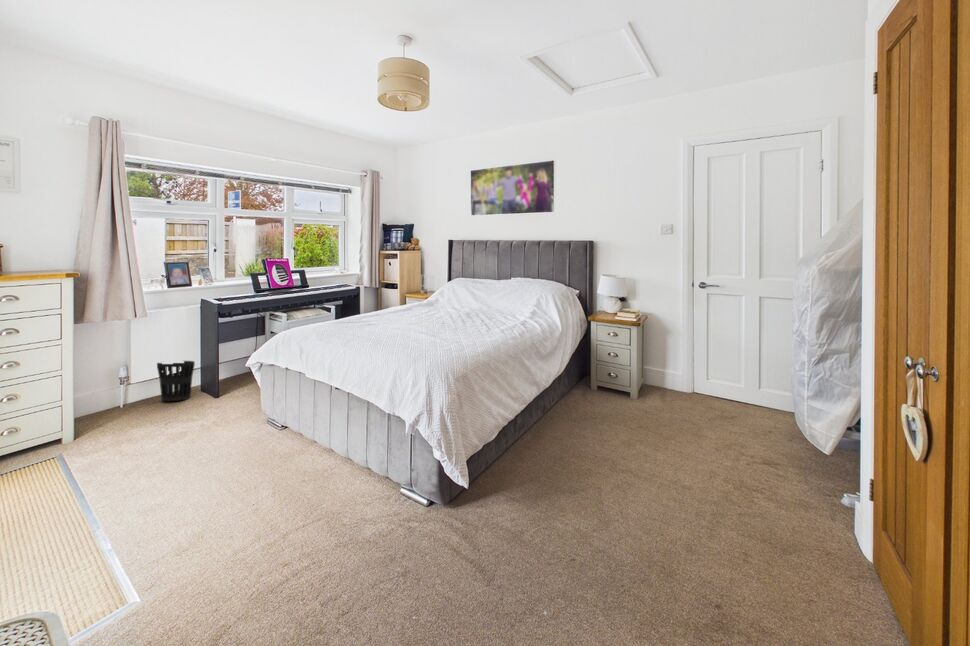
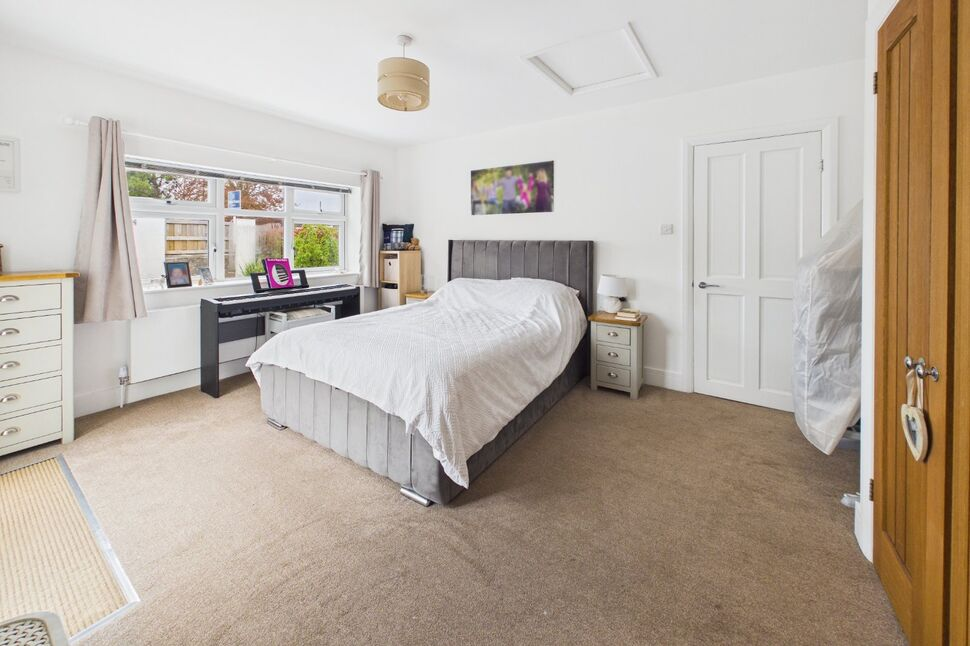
- wastebasket (176, 380)
